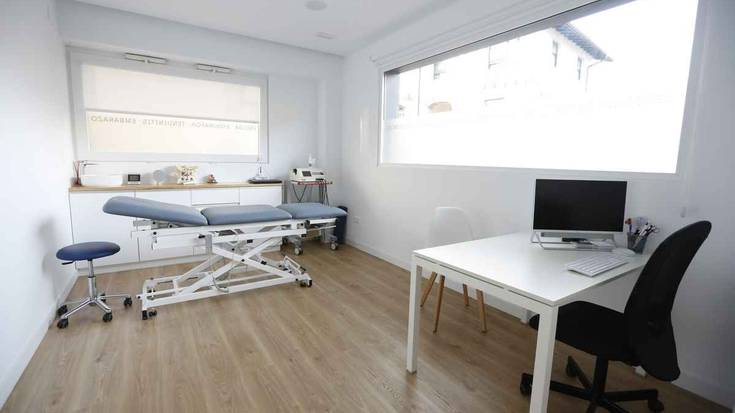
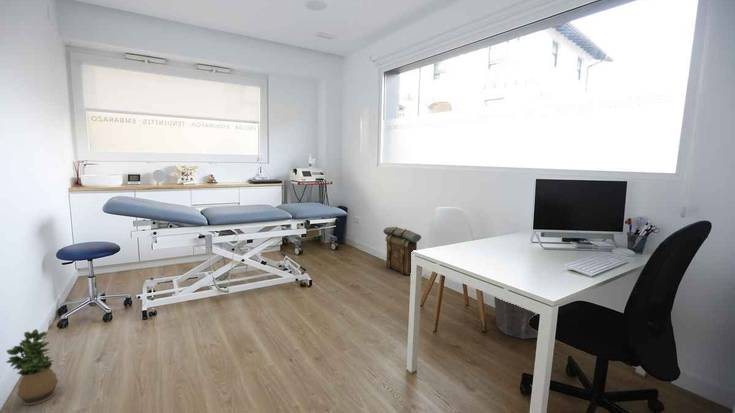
+ waste bin (518, 306)
+ potted plant (31, 367)
+ backpack (400, 249)
